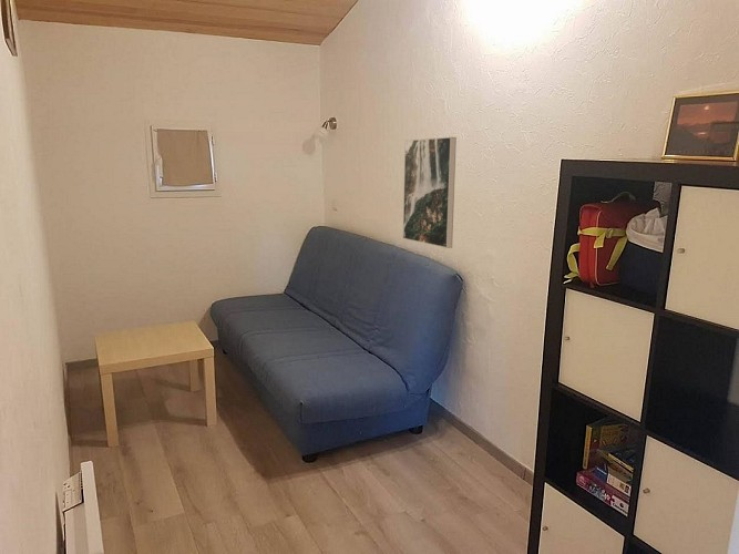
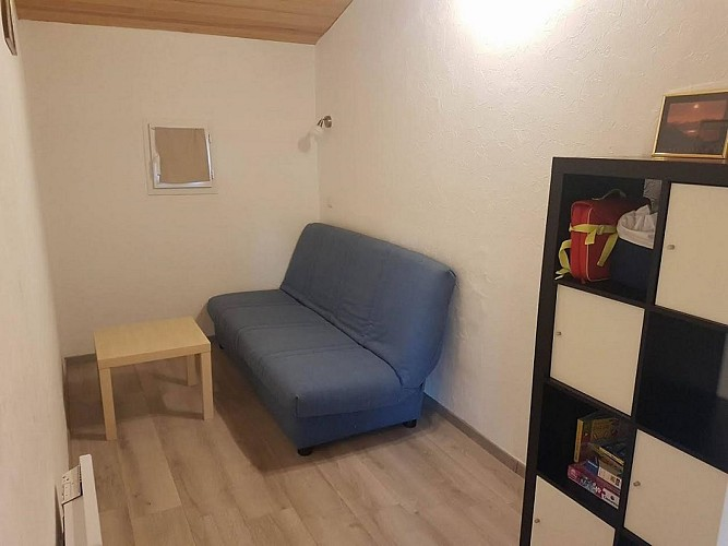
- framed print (427, 192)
